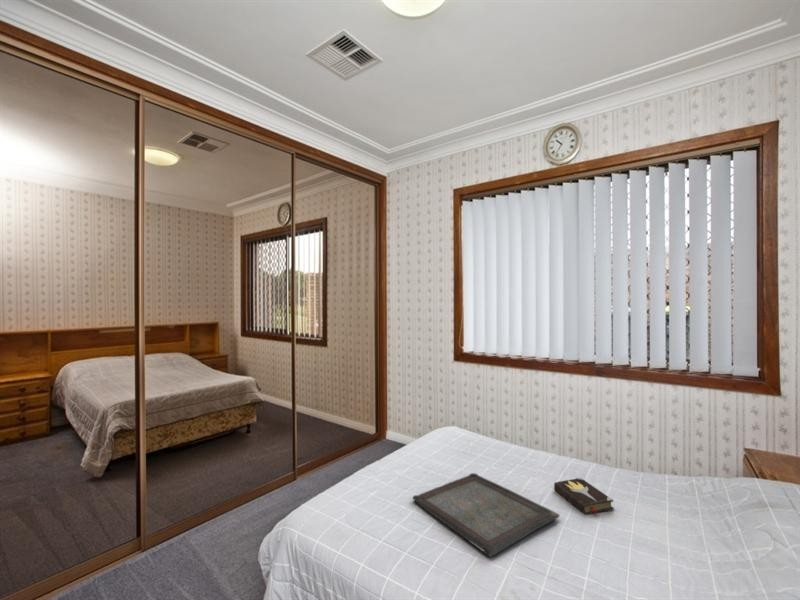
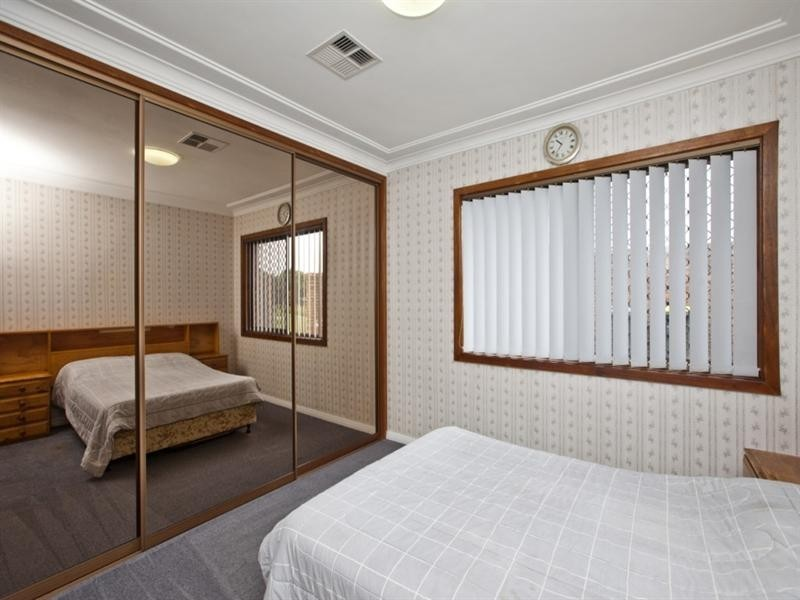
- hardback book (582, 494)
- serving tray (482, 506)
